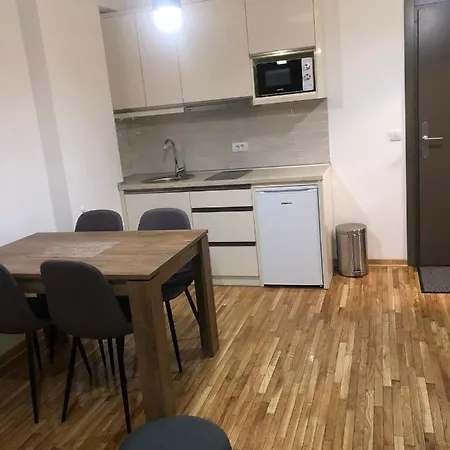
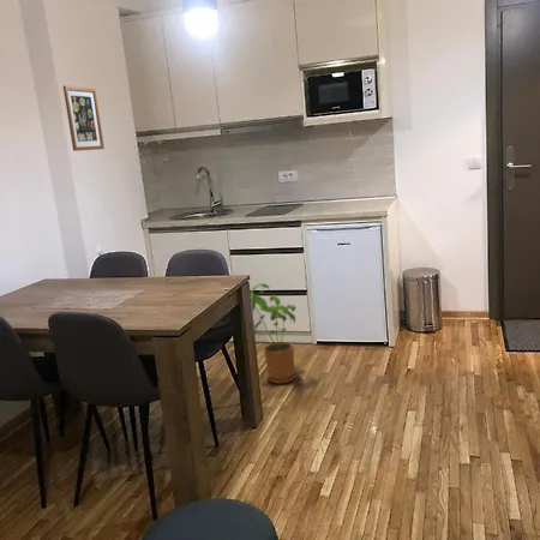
+ house plant (275, 331)
+ wall art (84, 119)
